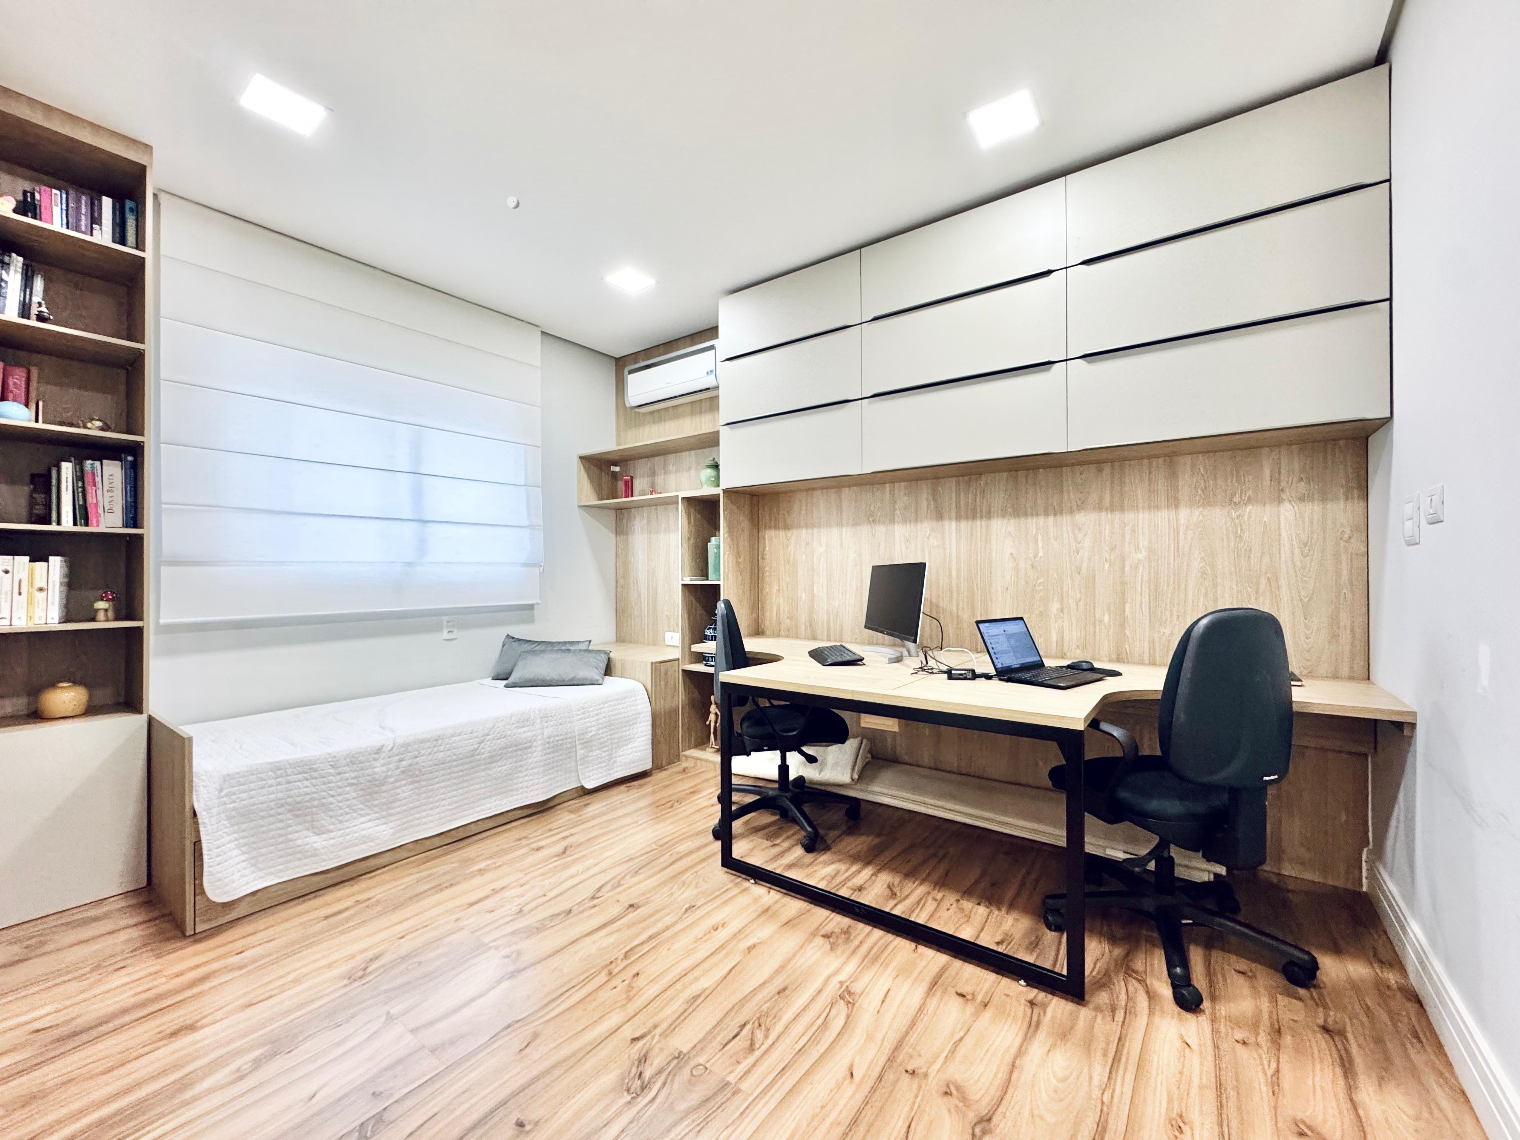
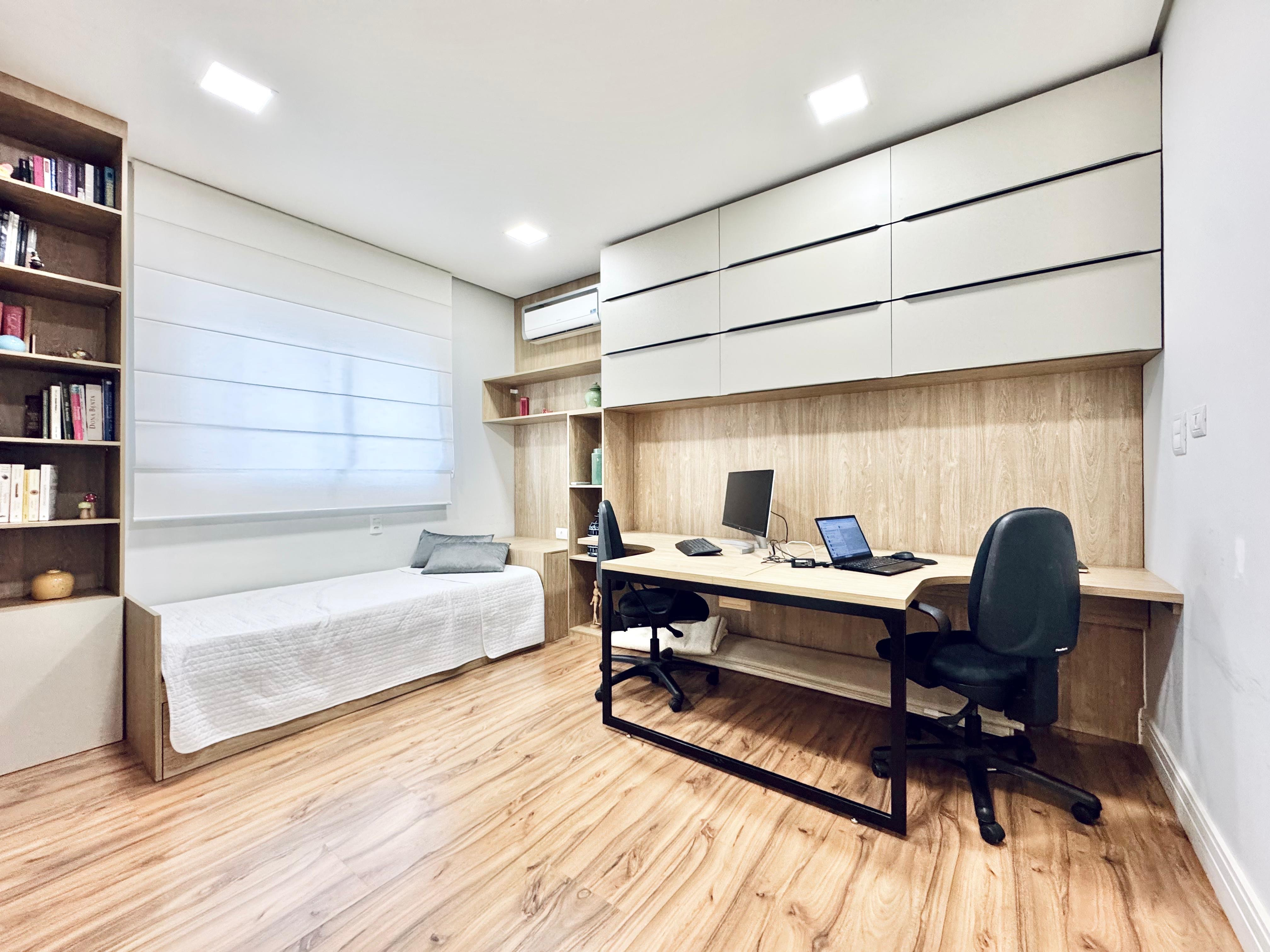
- smoke detector (513, 204)
